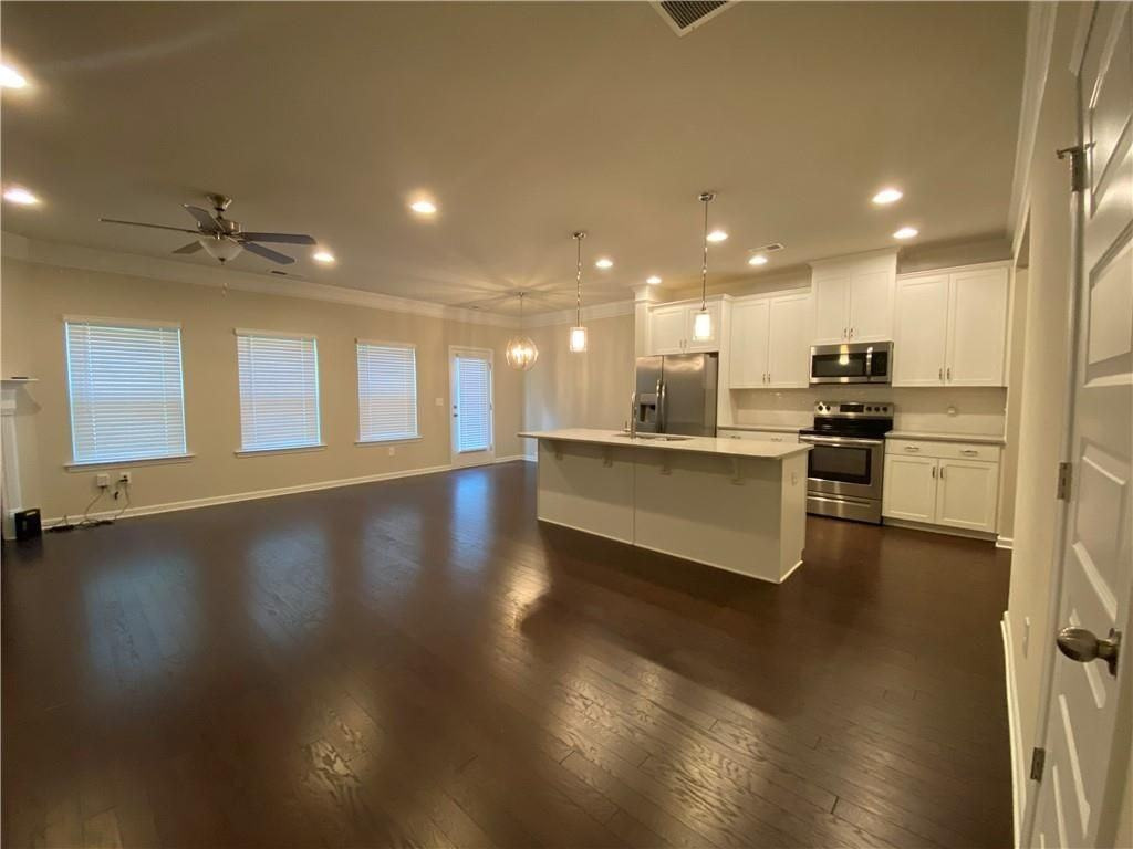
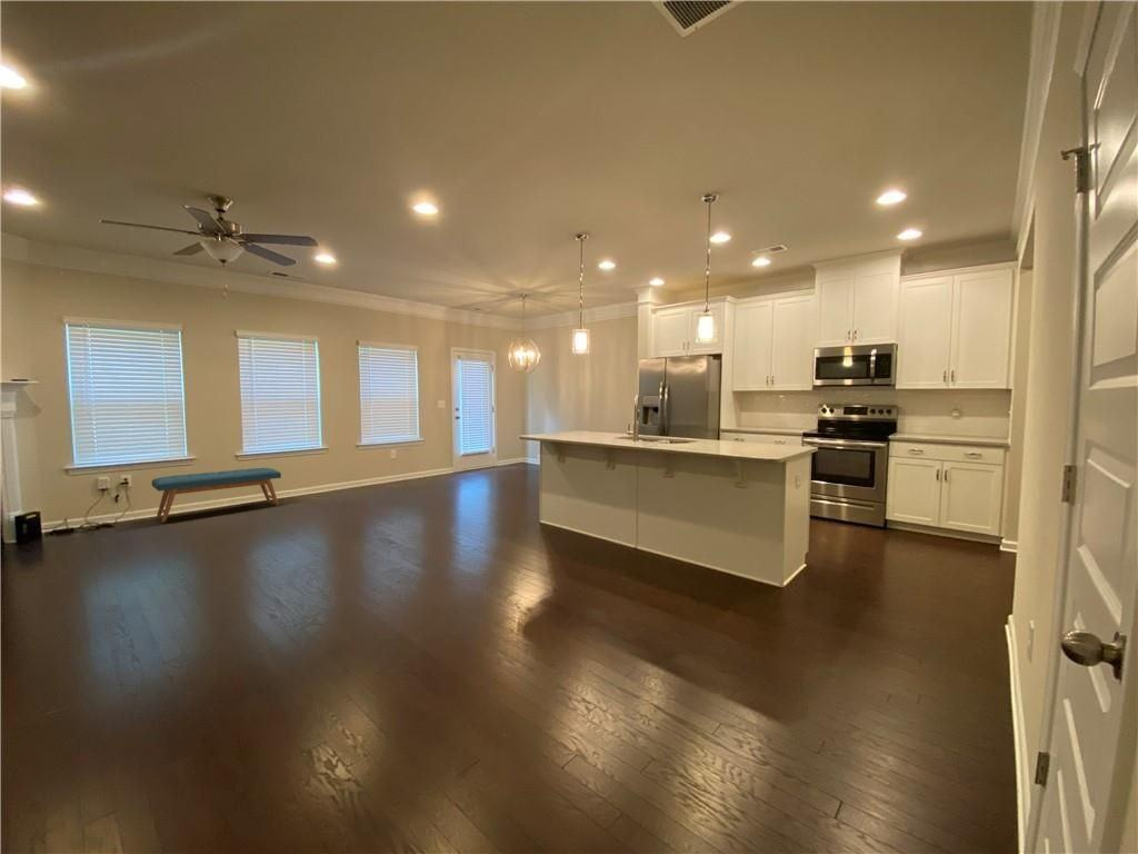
+ bench (220, 488)
